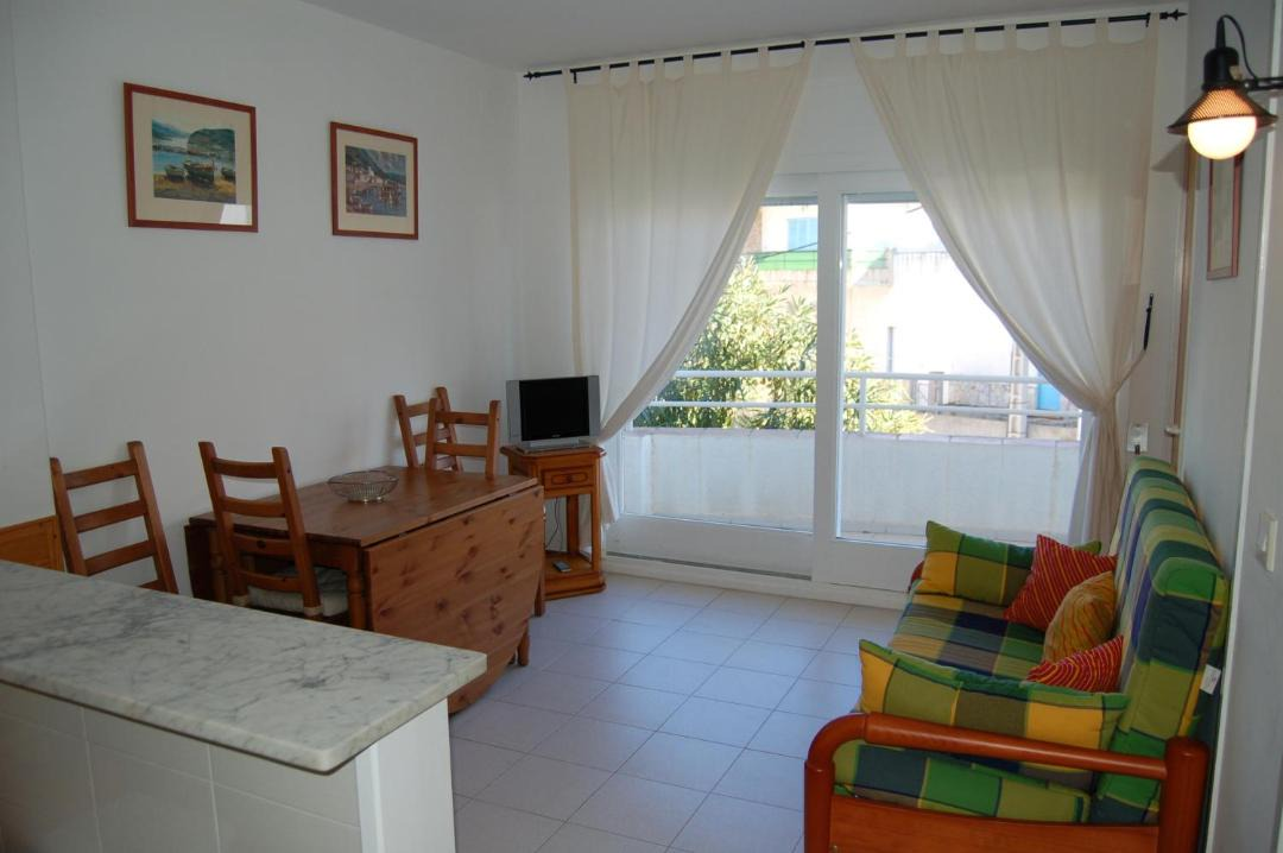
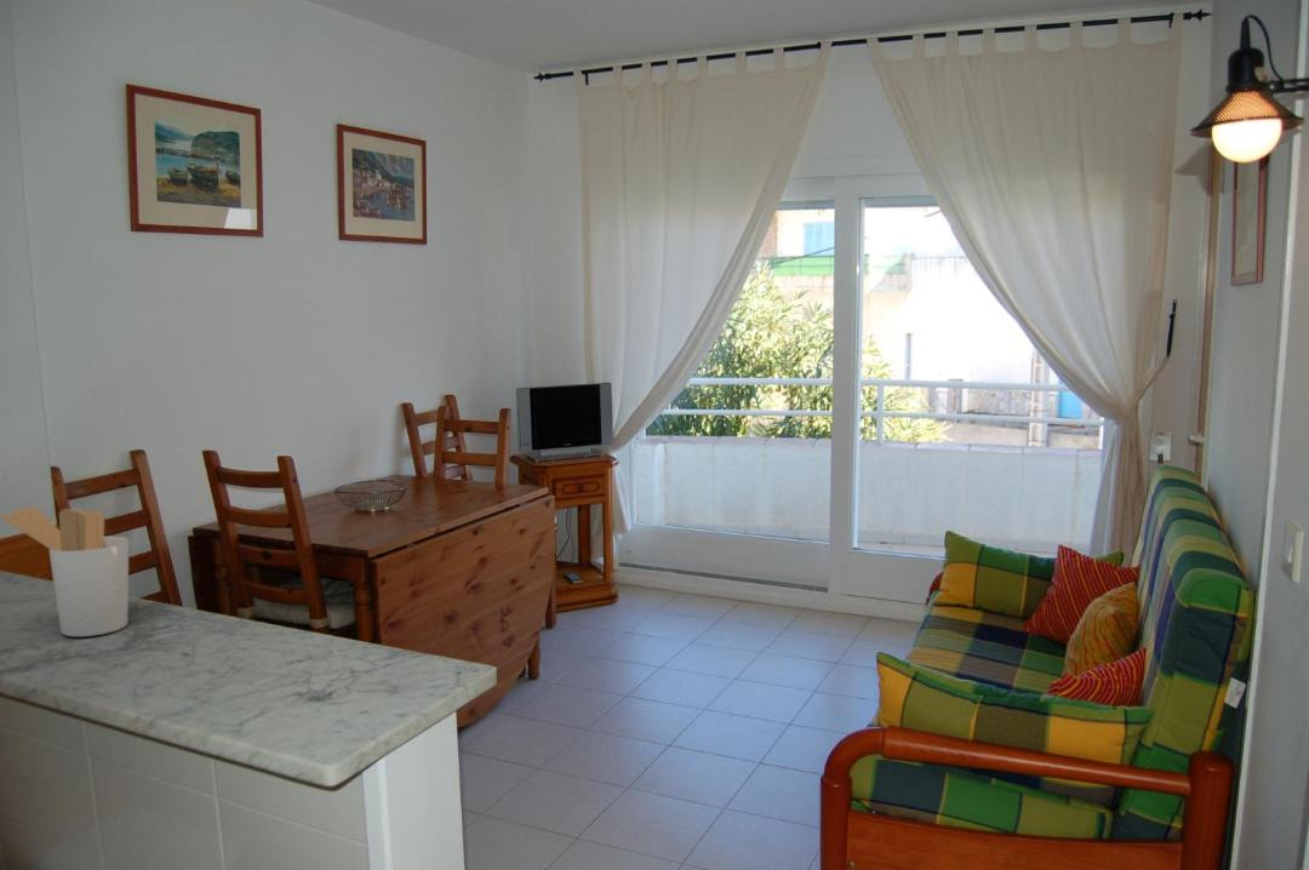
+ utensil holder (70, 566)
